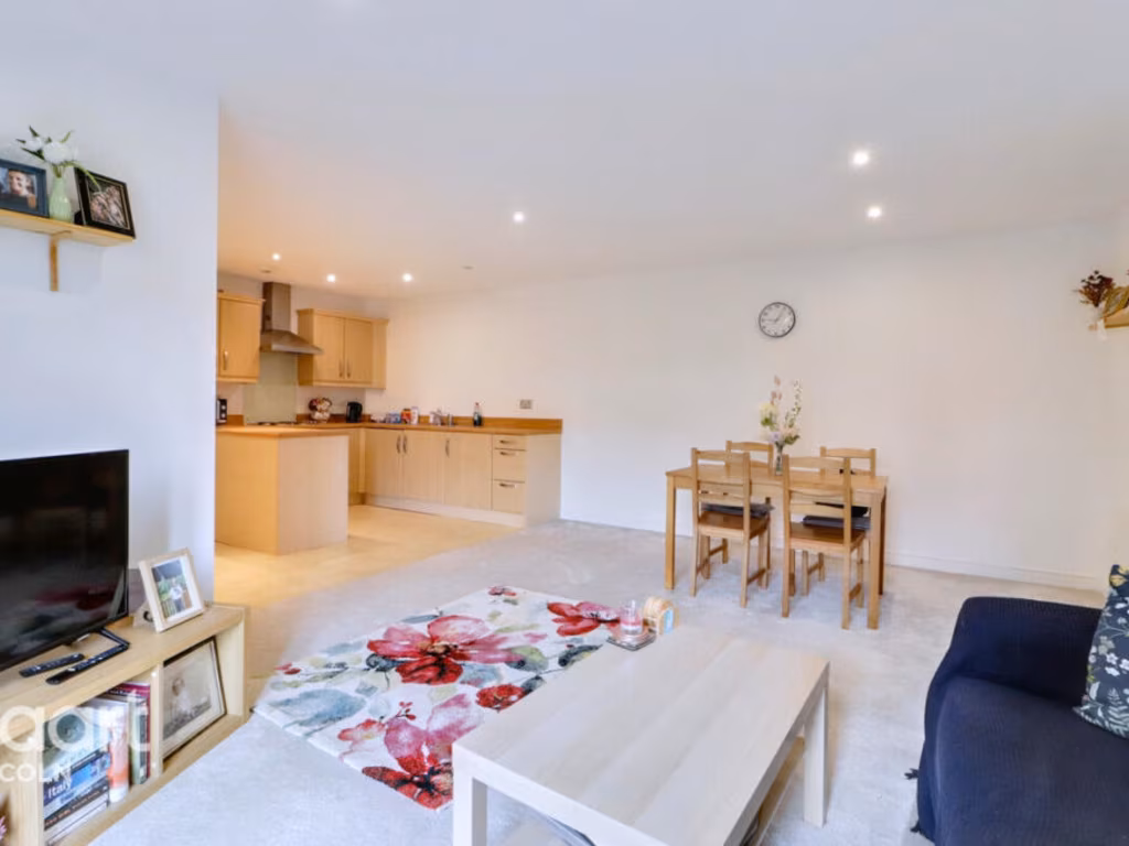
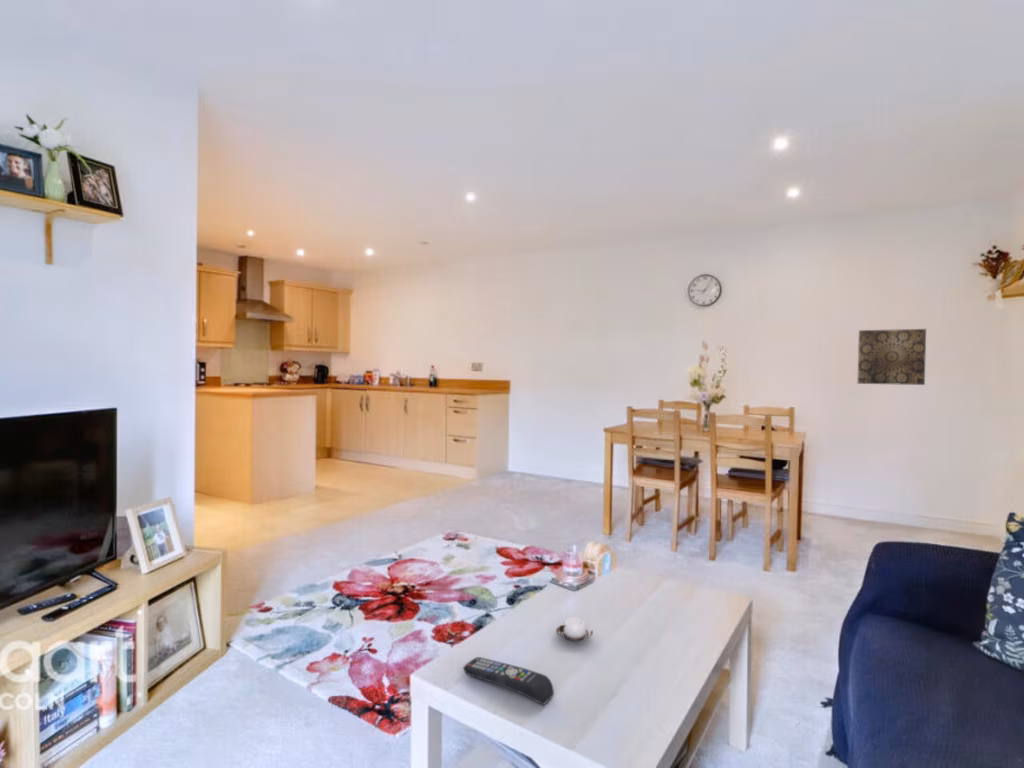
+ wall art (890, 357)
+ cup (574, 629)
+ remote control (507, 676)
